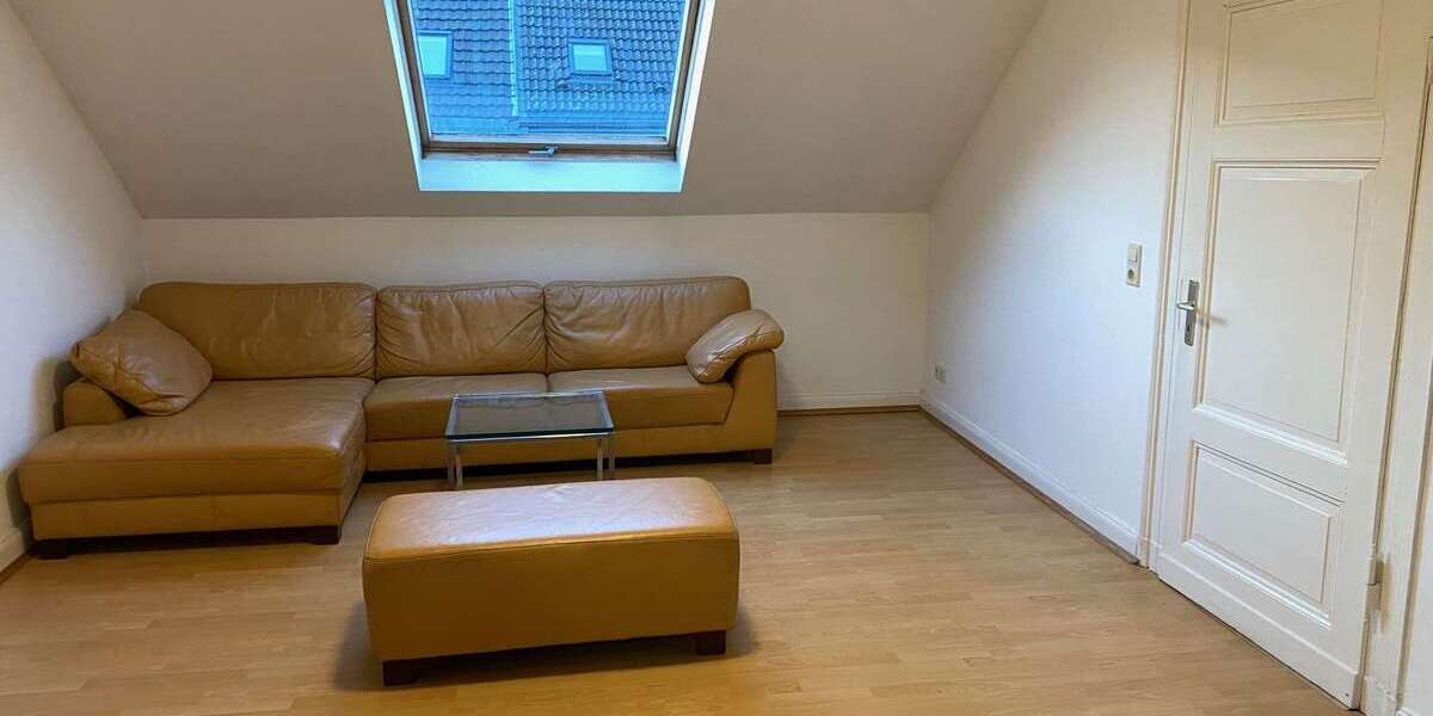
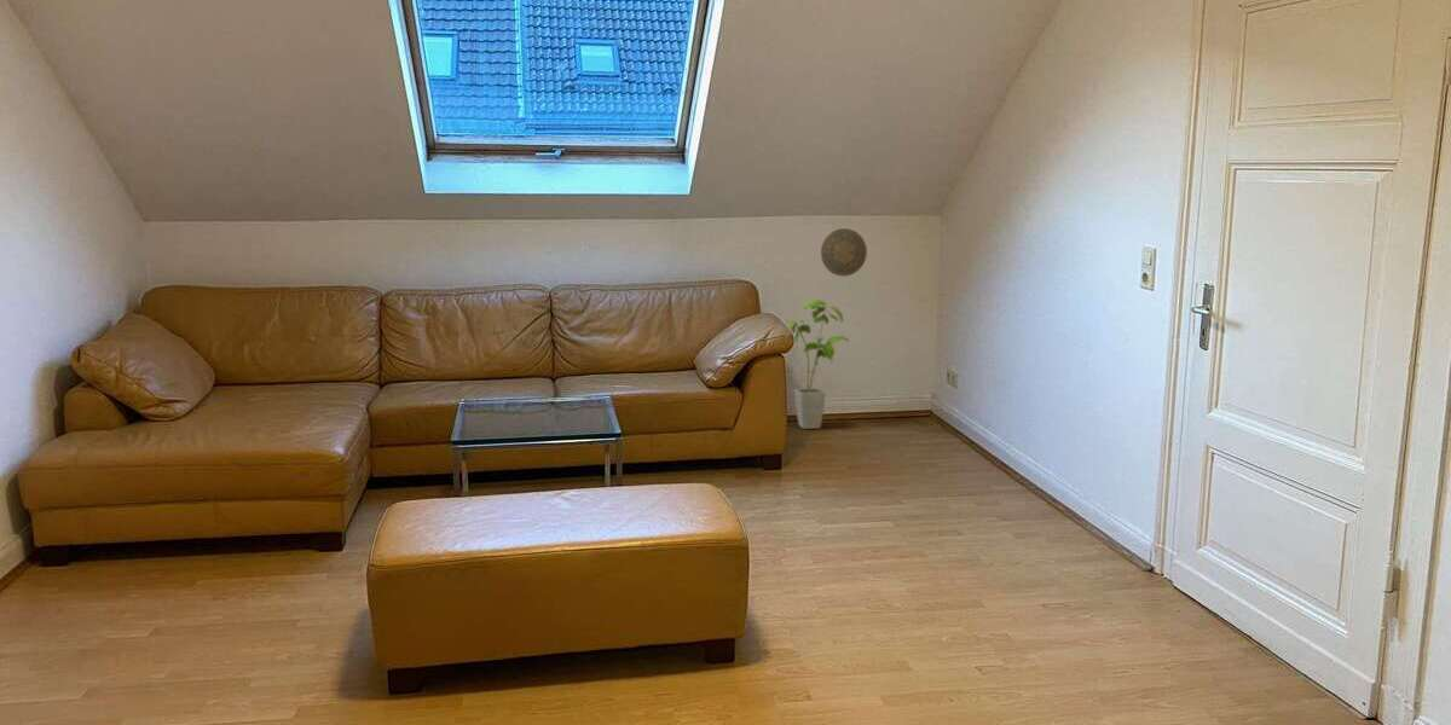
+ house plant (817, 364)
+ decorative plate (844, 251)
